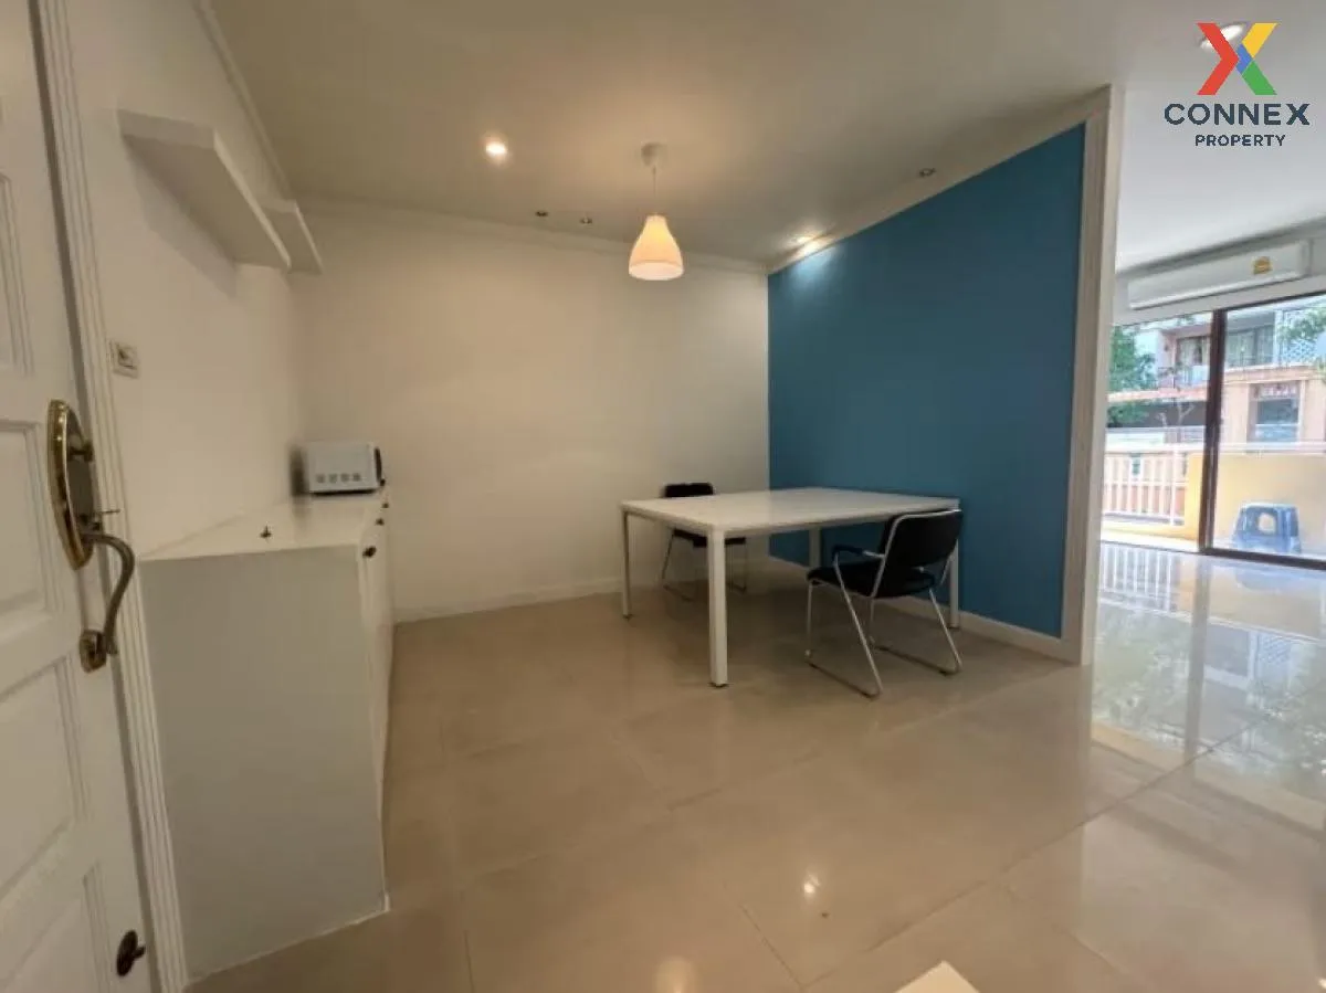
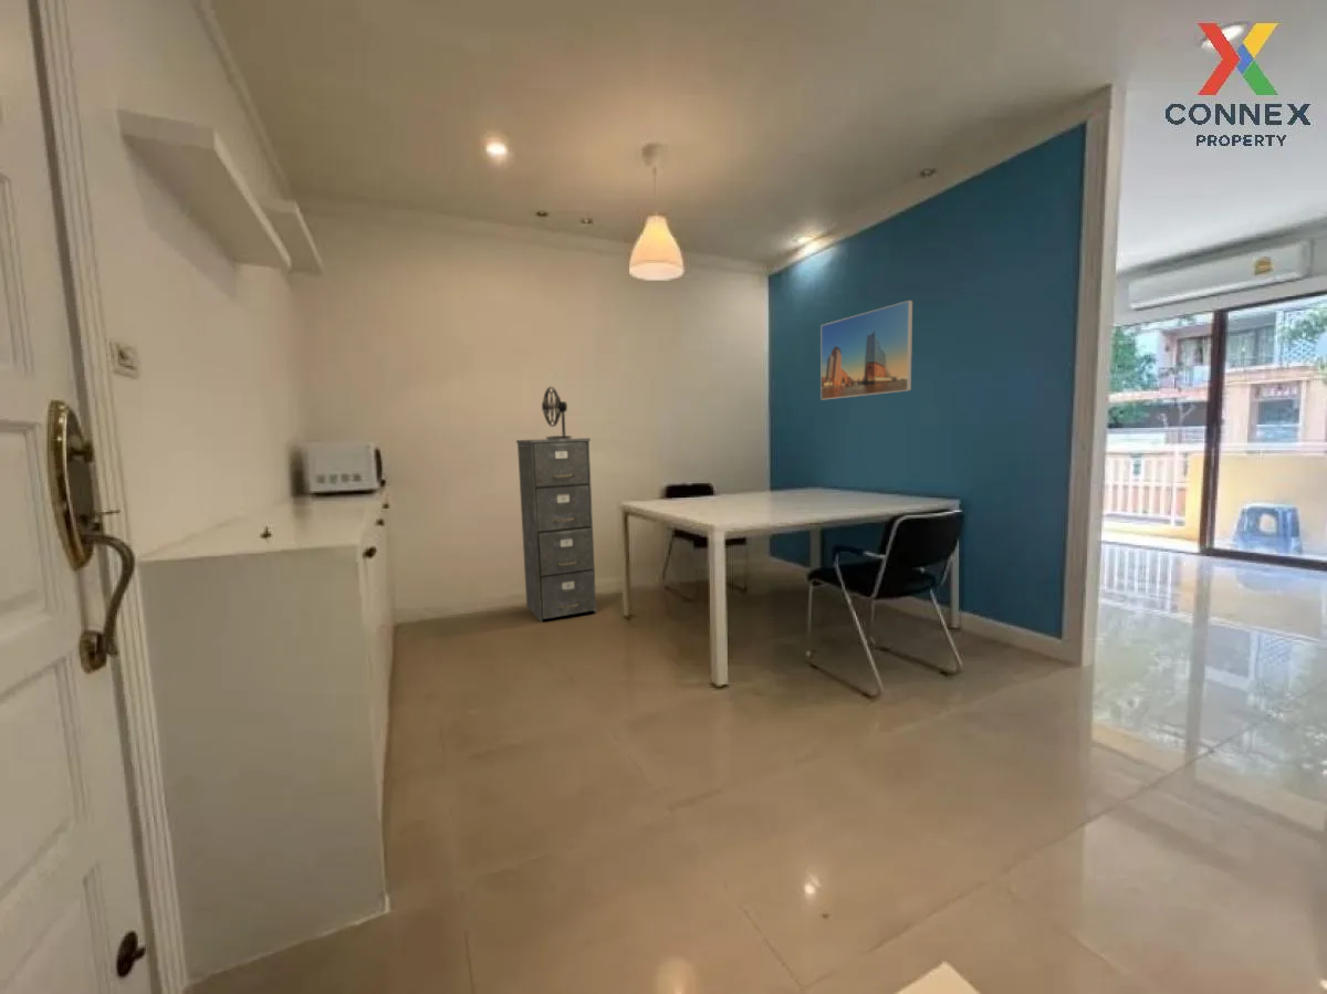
+ desk fan (555, 412)
+ filing cabinet (557, 525)
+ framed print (861, 355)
